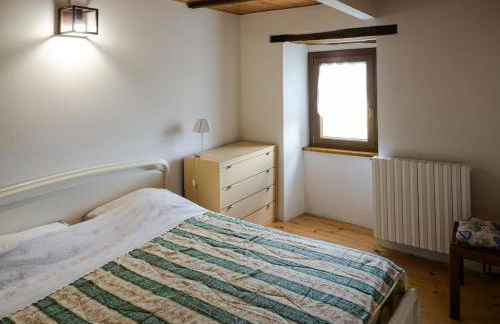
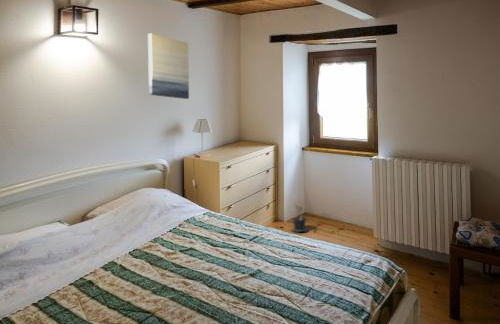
+ wall art (169, 67)
+ potted plant (299, 214)
